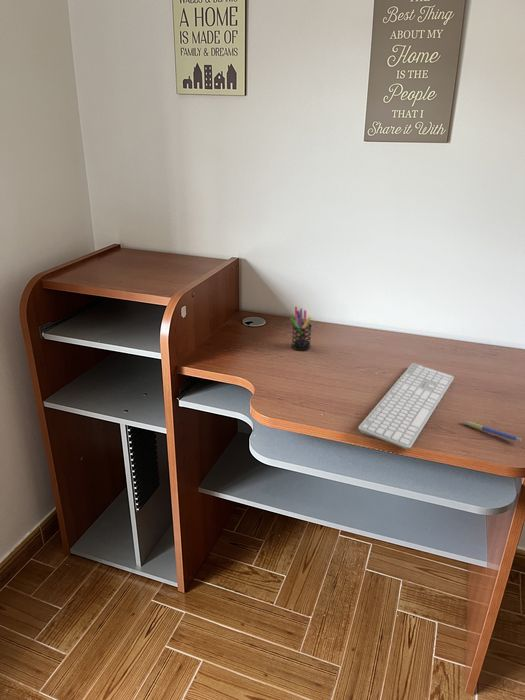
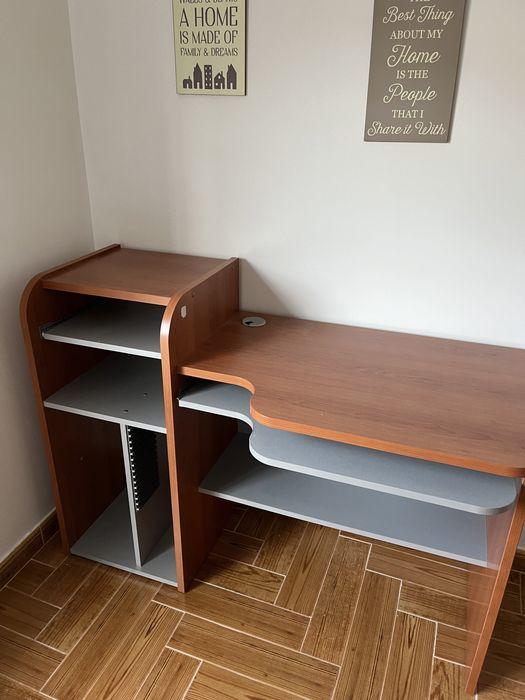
- keyboard (411, 400)
- pen holder (299, 328)
- pen (490, 430)
